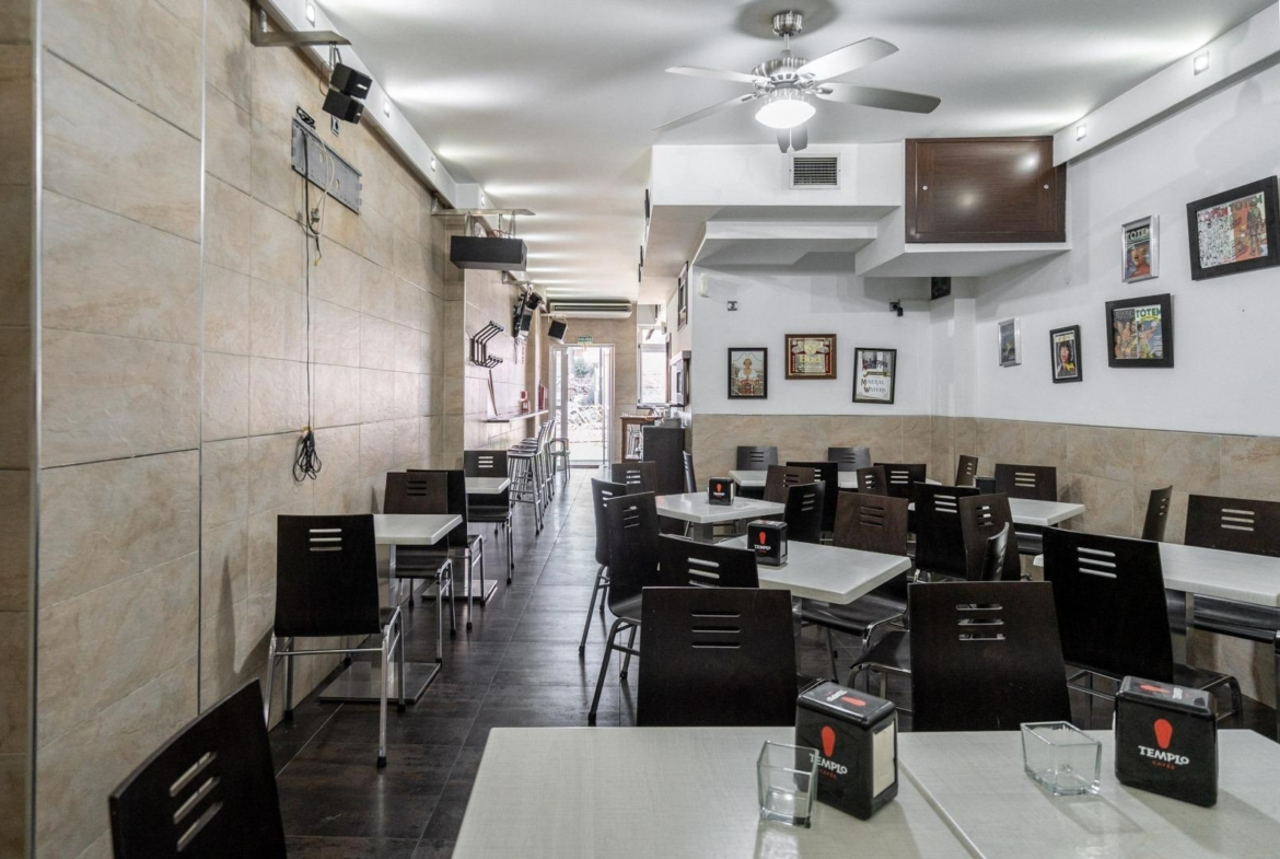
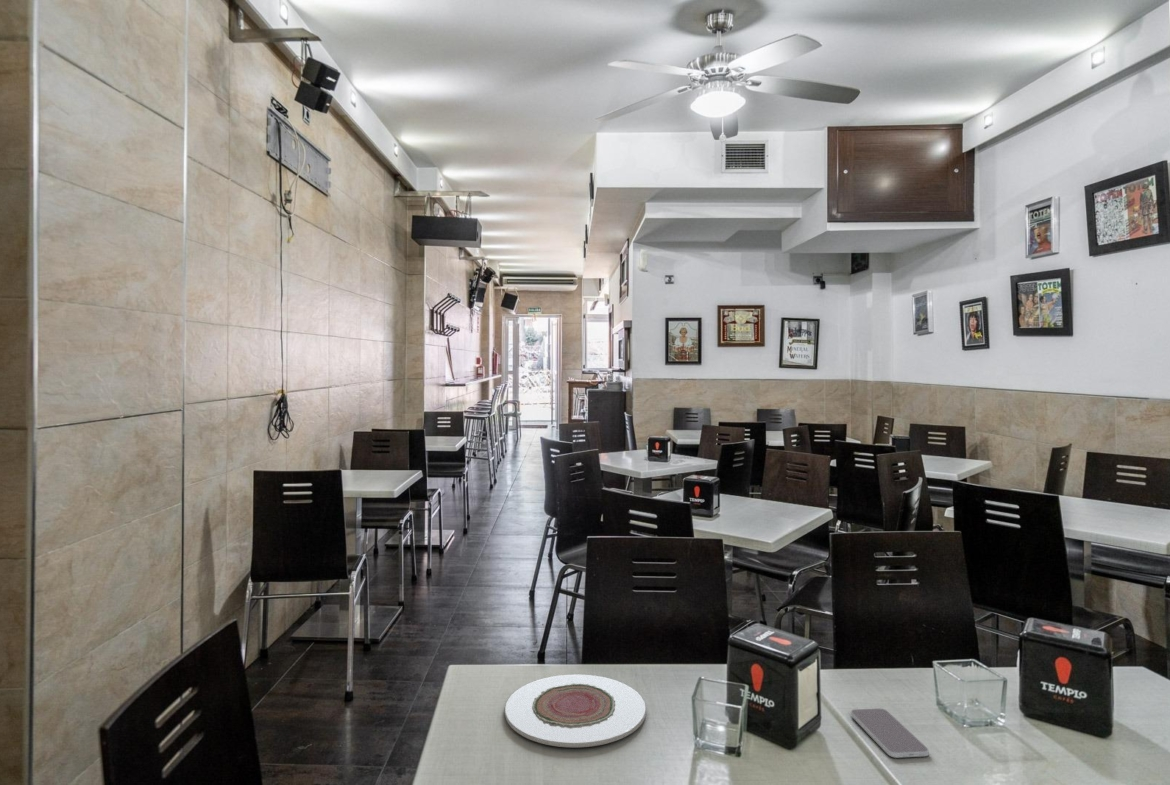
+ plate (575, 706)
+ smartphone (887, 731)
